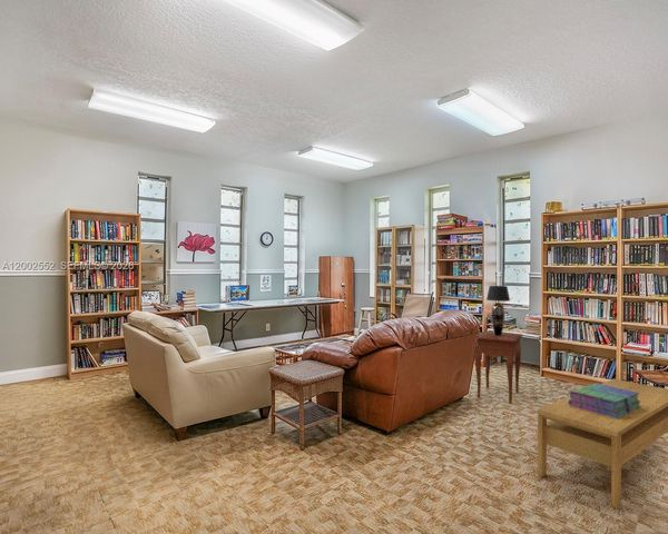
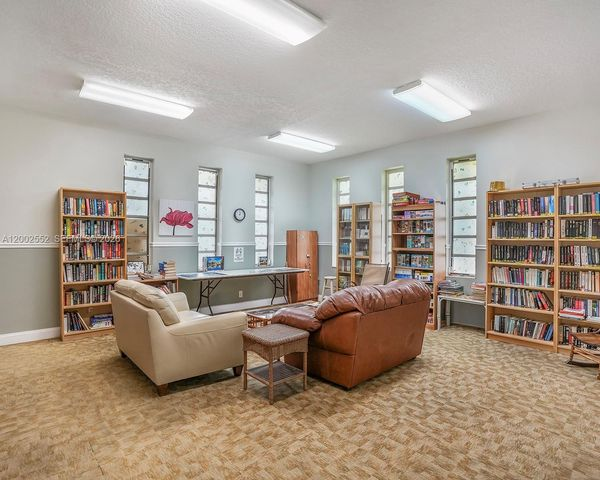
- side table (498, 356)
- stack of books (603, 398)
- table lamp (498, 310)
- coffee table (615, 431)
